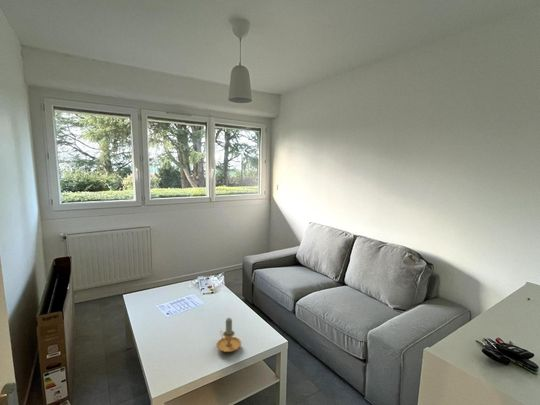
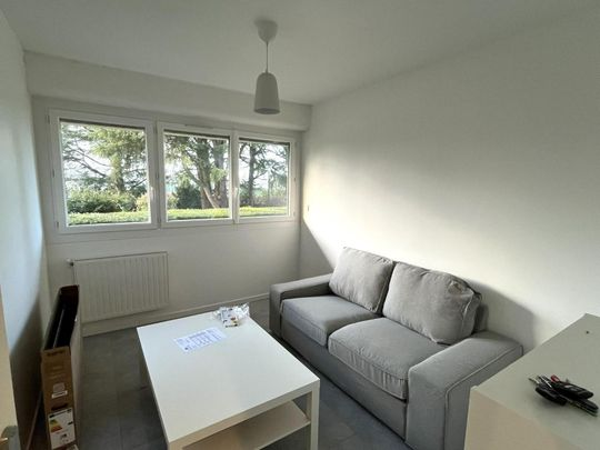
- candle (227, 331)
